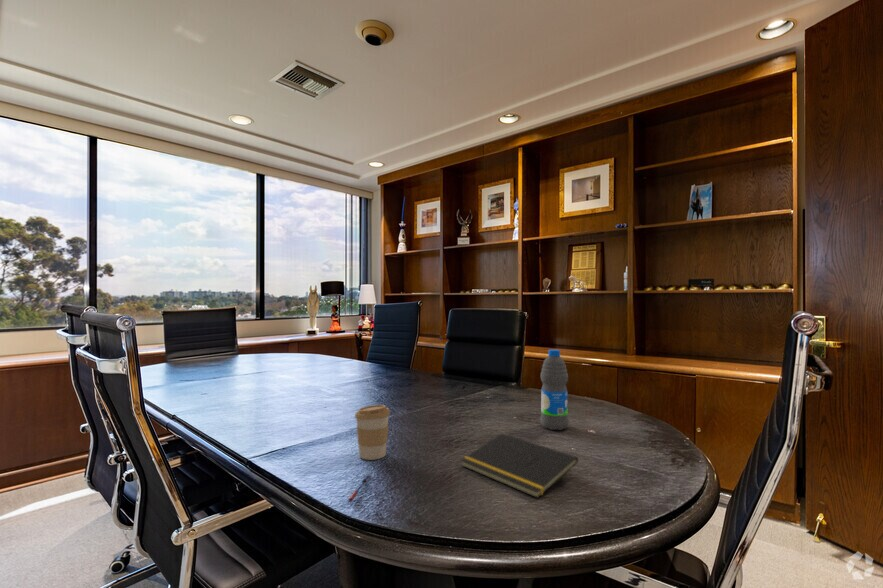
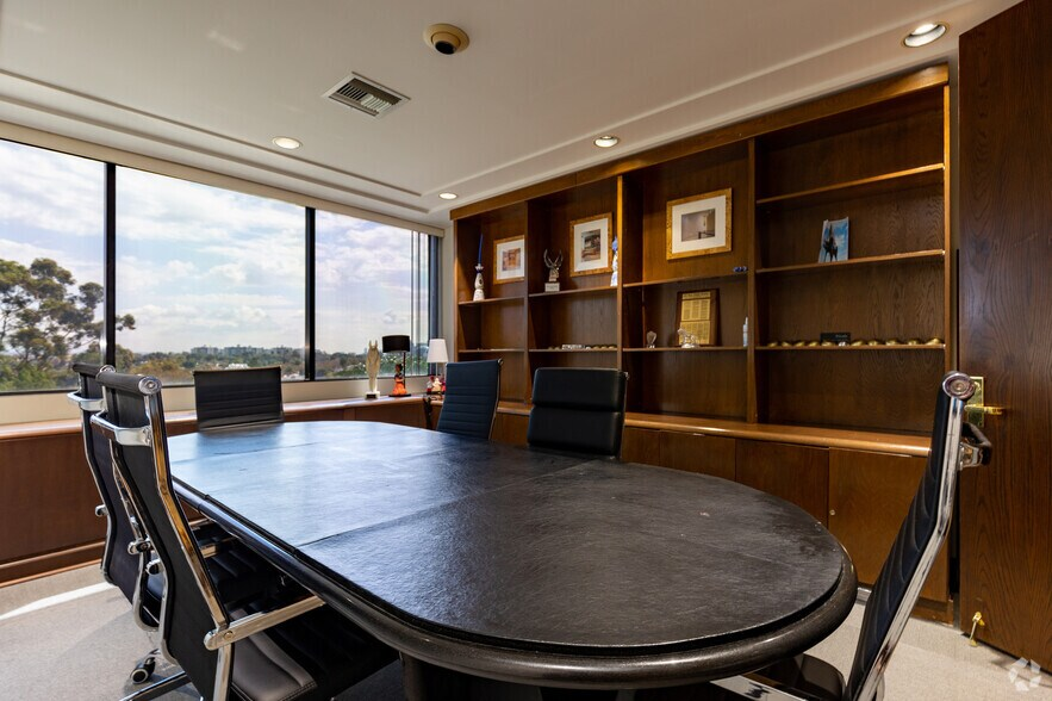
- coffee cup (372, 430)
- notepad (517, 461)
- water bottle (554, 388)
- pen (360, 485)
